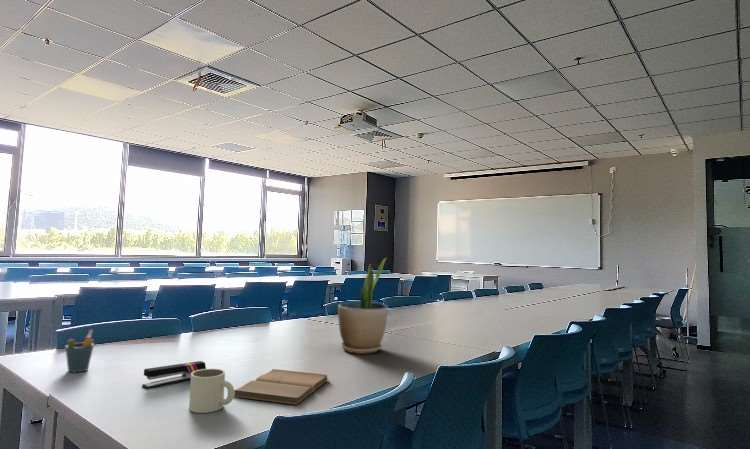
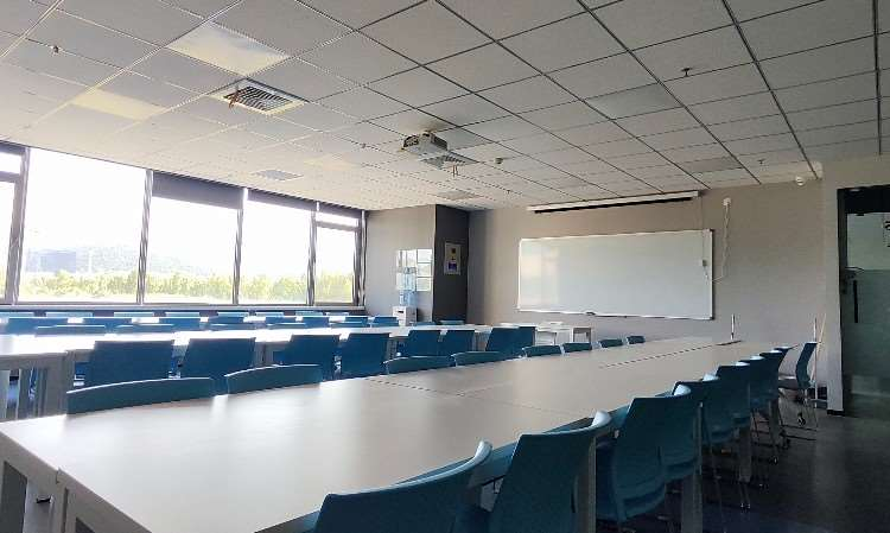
- mug (213, 390)
- book (283, 384)
- stapler (176, 372)
- potted plant (363, 303)
- pen holder (79, 350)
